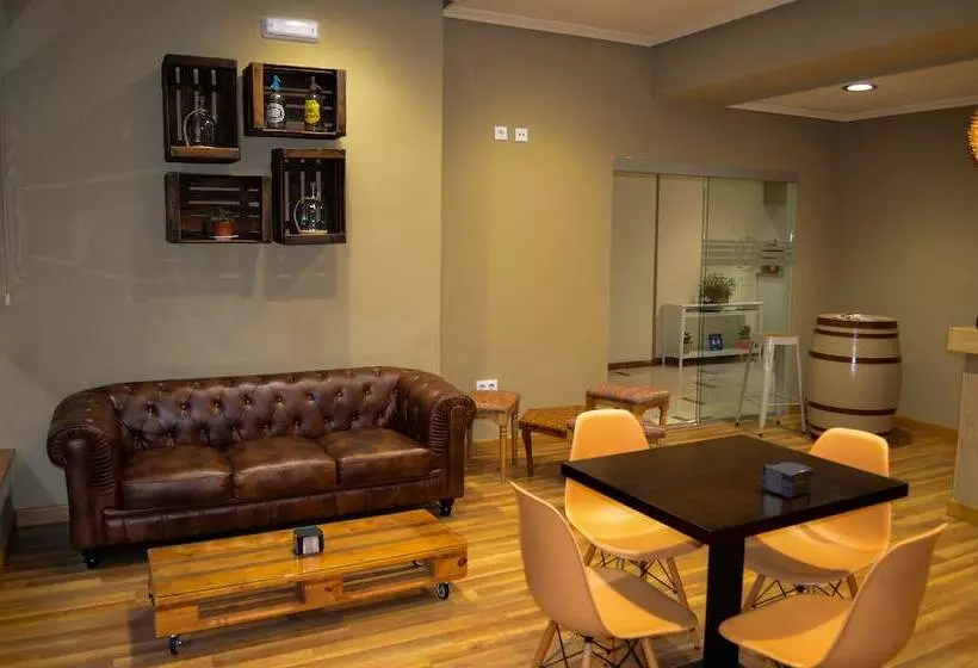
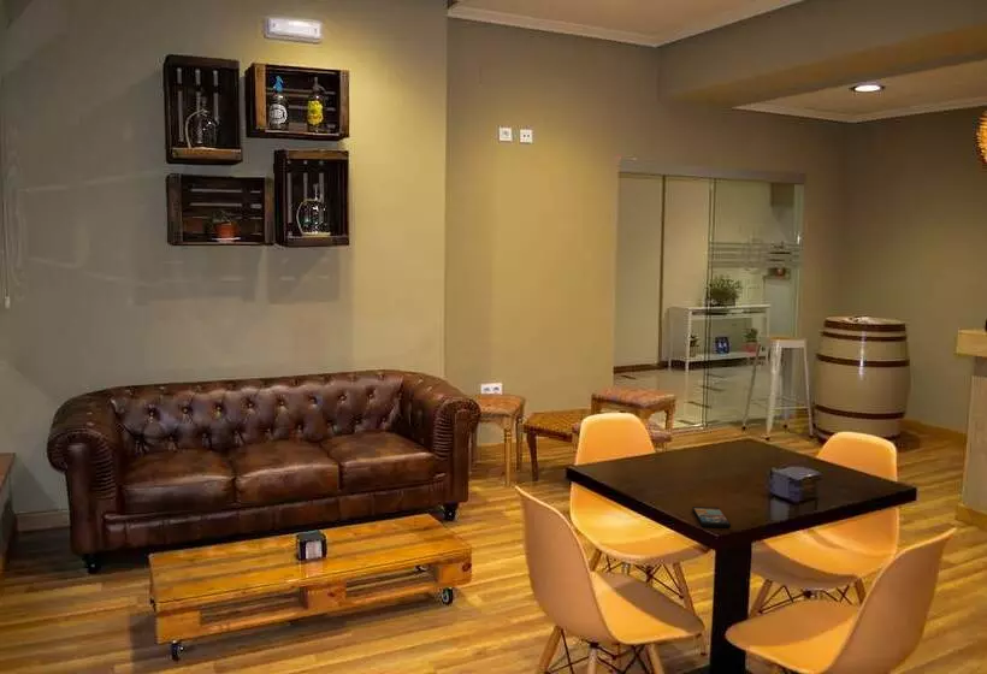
+ smartphone (710, 516)
